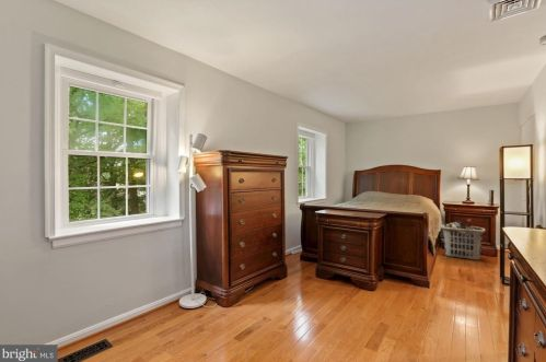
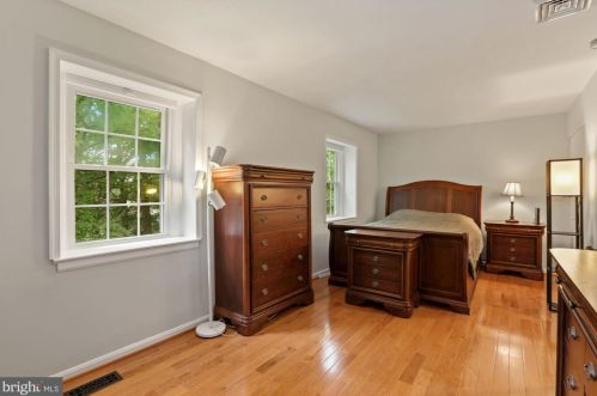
- clothes hamper (462, 238)
